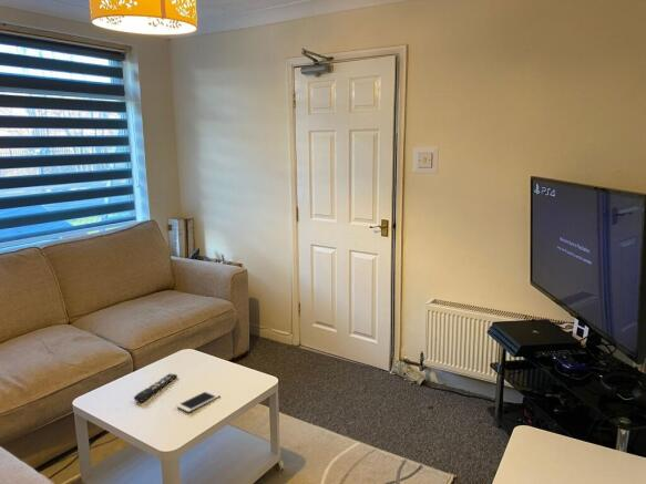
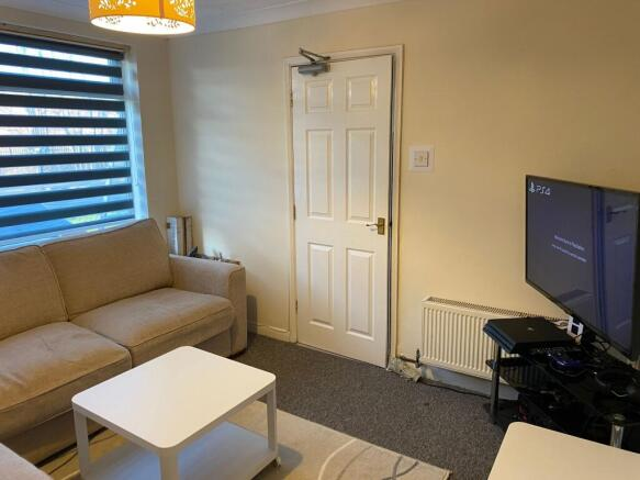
- cell phone (198, 400)
- remote control (156, 387)
